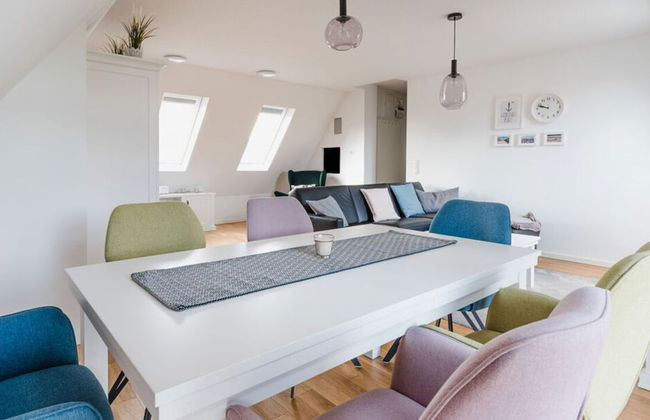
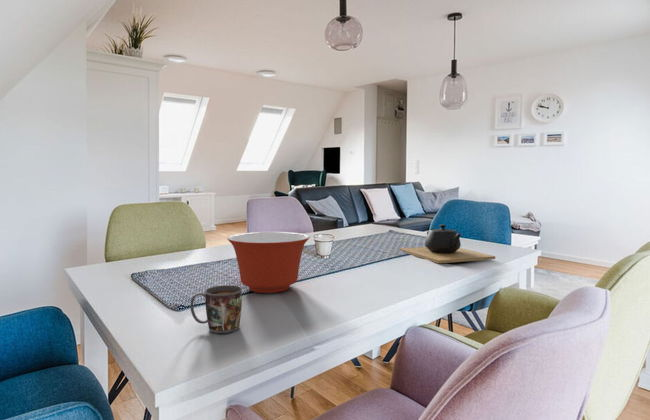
+ mixing bowl (269, 262)
+ mug (216, 308)
+ teapot (444, 239)
